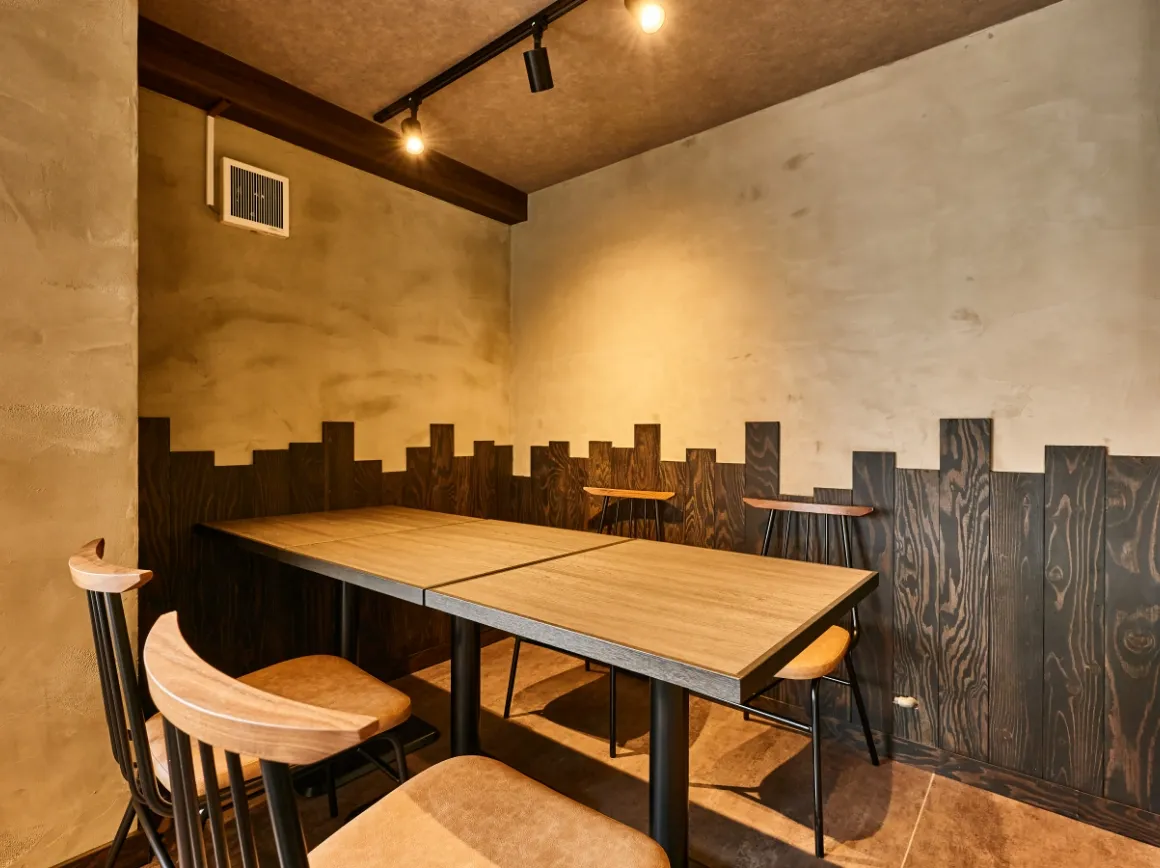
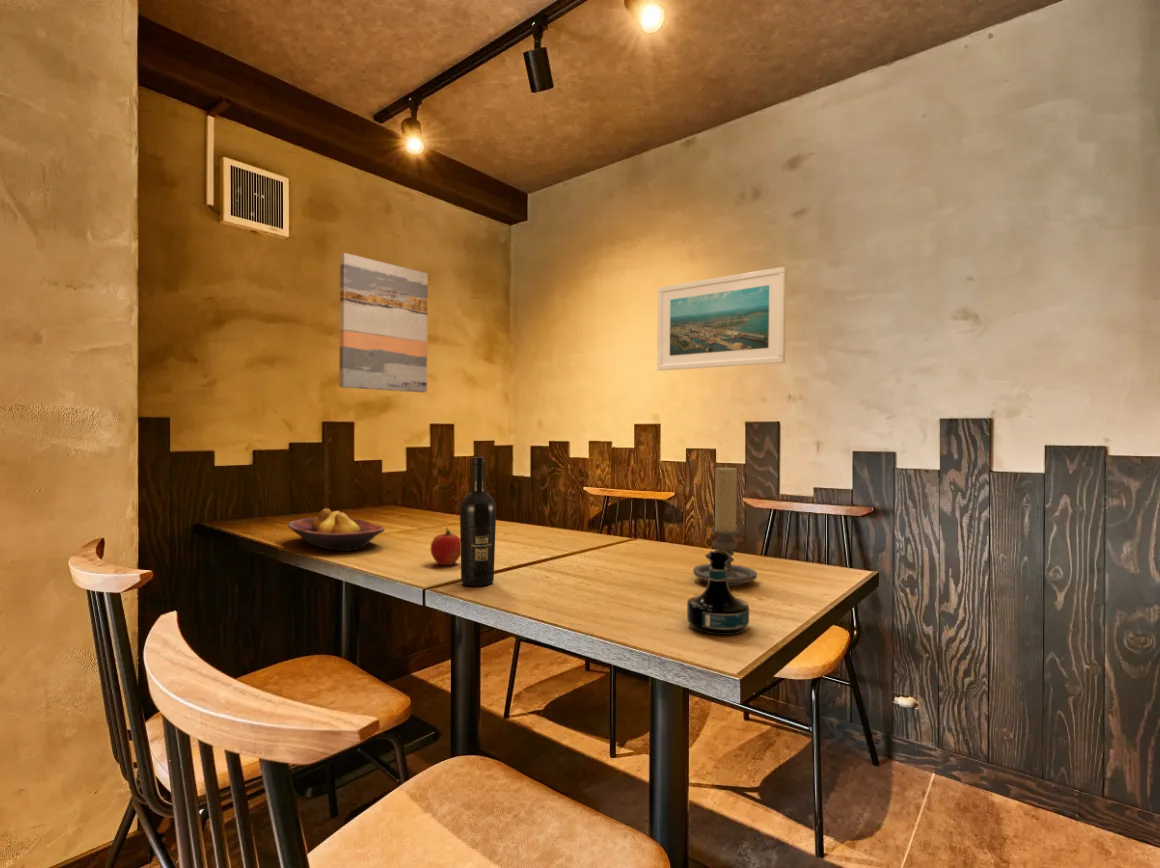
+ tequila bottle (718, 588)
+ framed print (717, 322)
+ candle holder (724, 524)
+ fruit bowl (335, 526)
+ wall art (386, 327)
+ wine bottle (478, 519)
+ apple (446, 545)
